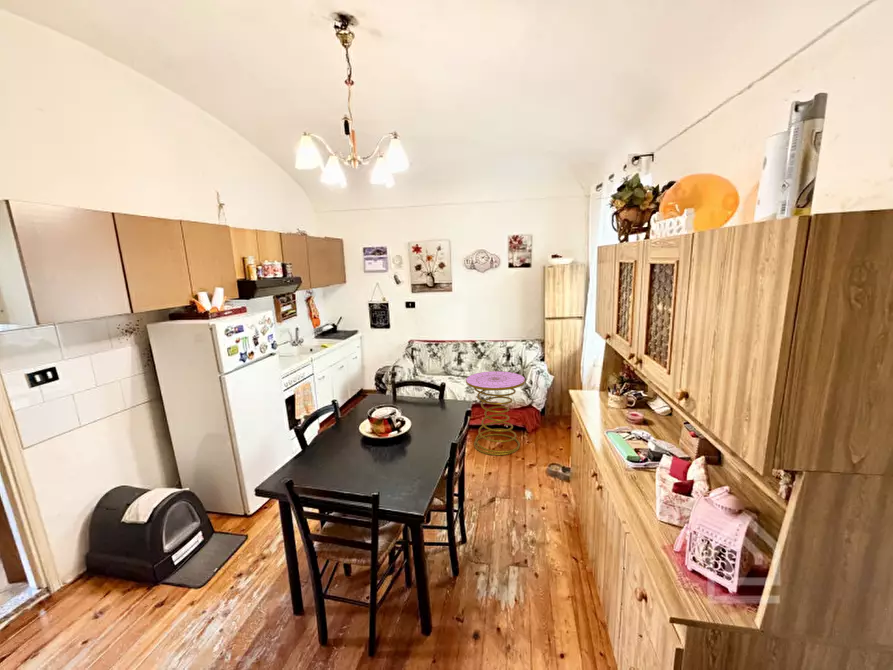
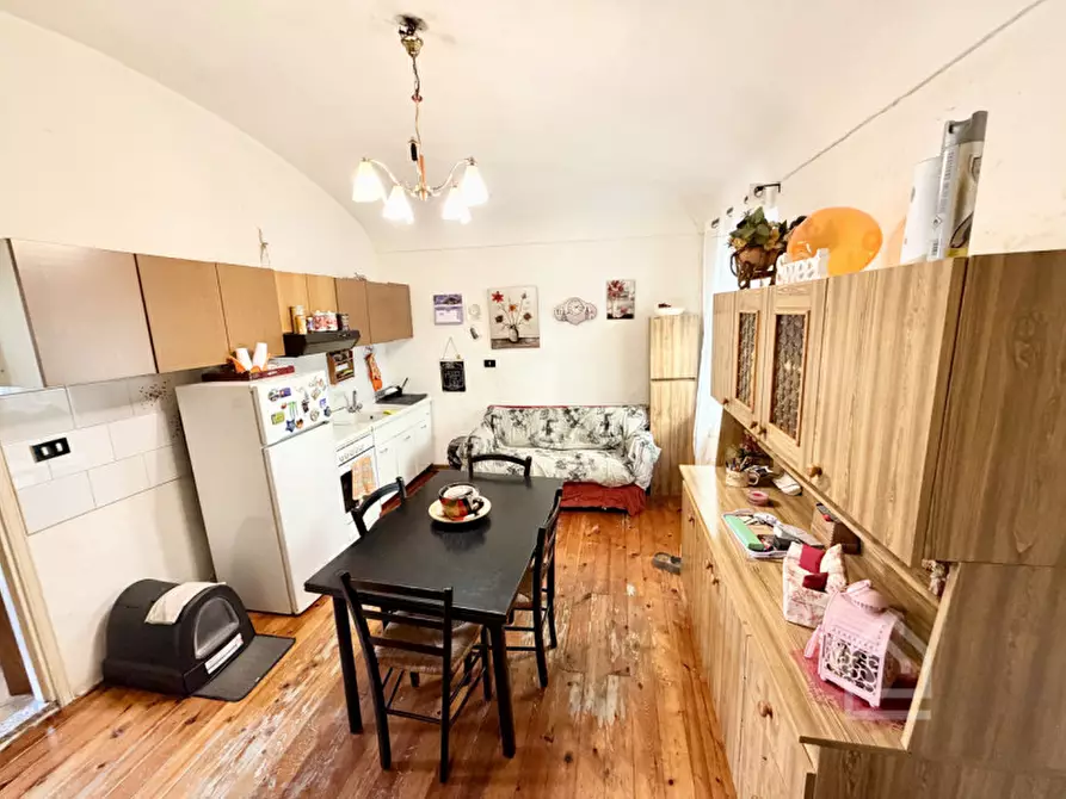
- side table (496, 412)
